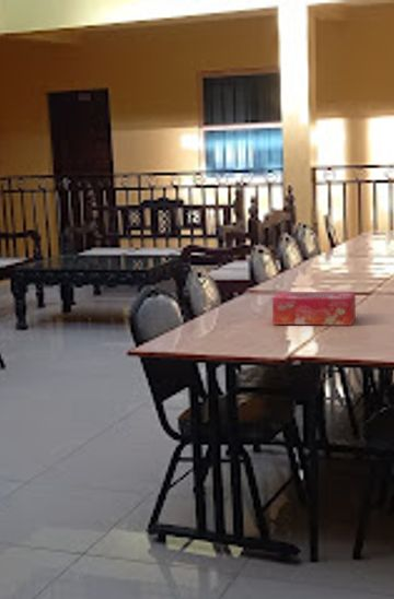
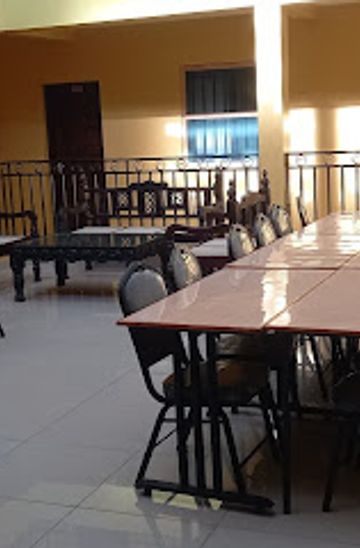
- tissue box (314, 308)
